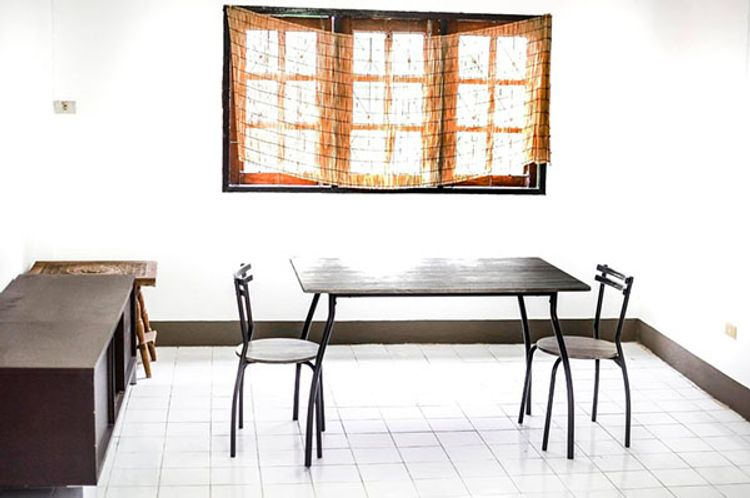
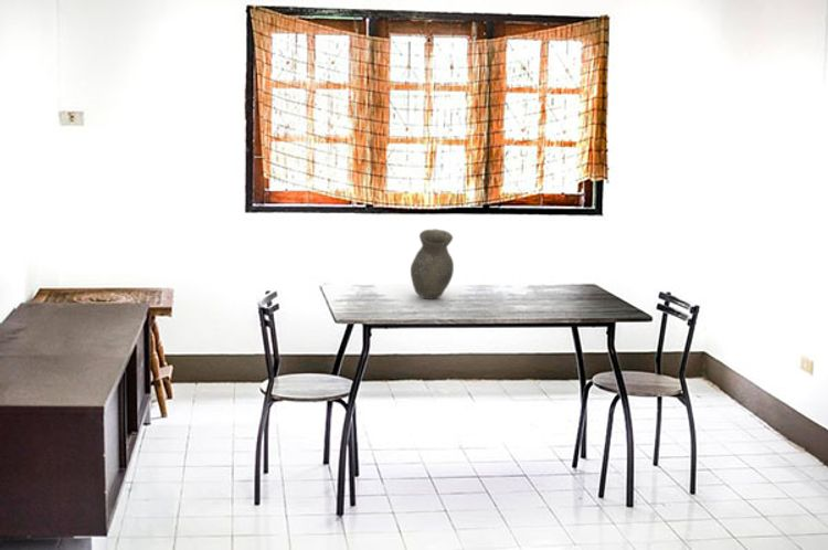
+ vase (433, 264)
